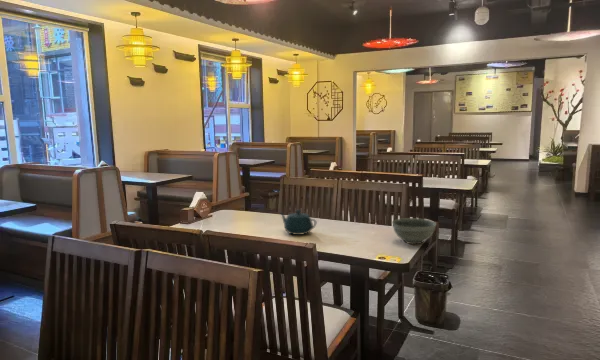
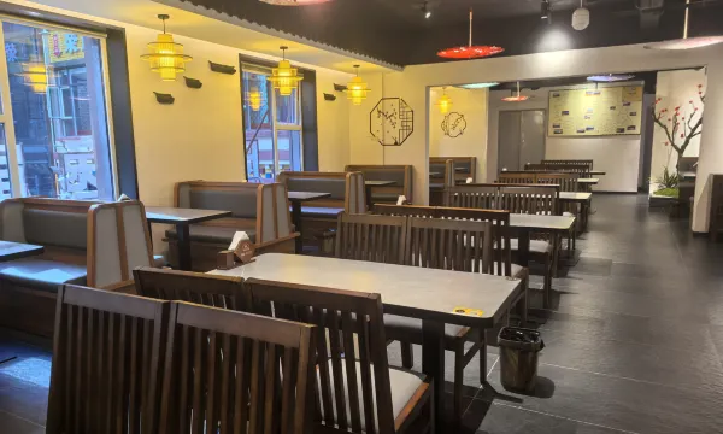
- teapot (297, 221)
- bowl (413, 232)
